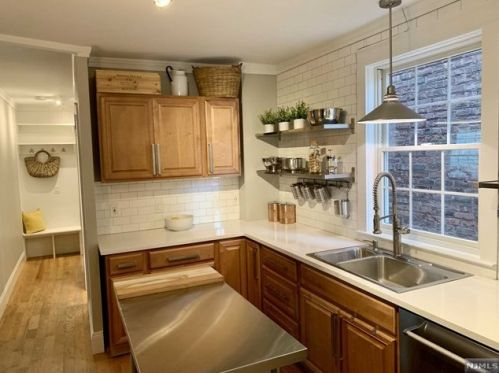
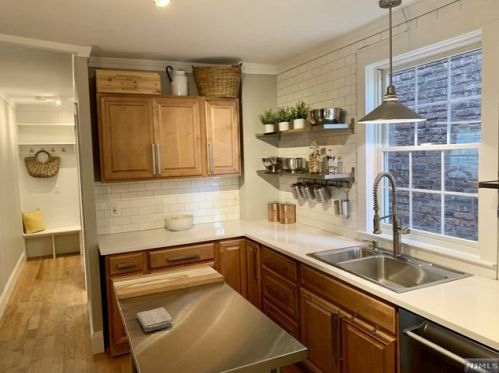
+ washcloth (154, 318)
